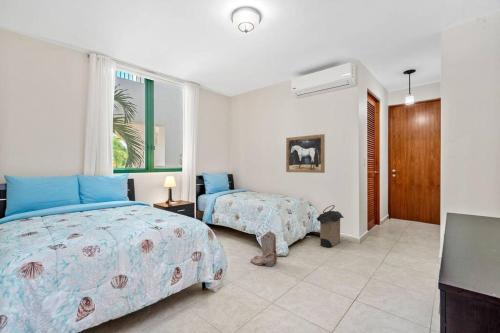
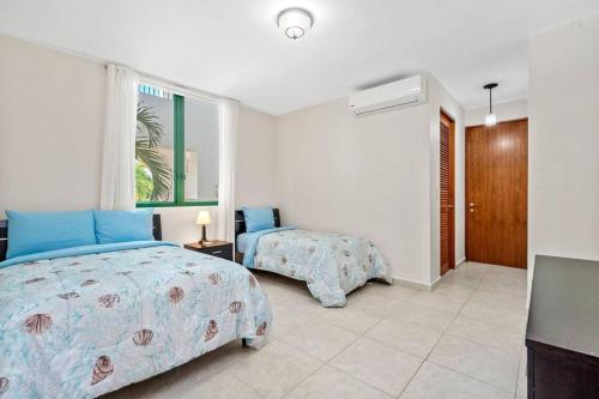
- wall art (304, 154)
- boots (263, 247)
- laundry hamper (329, 223)
